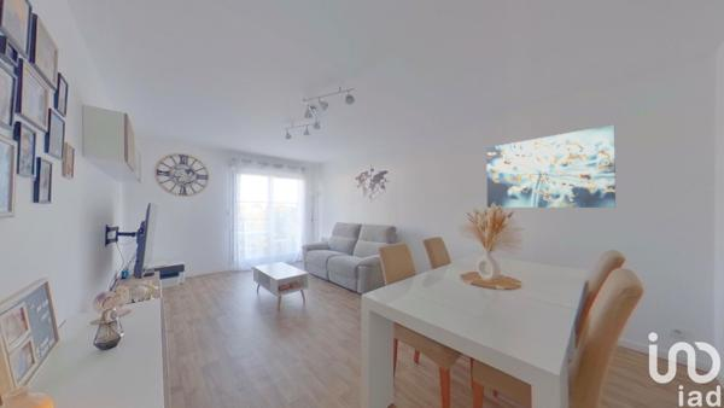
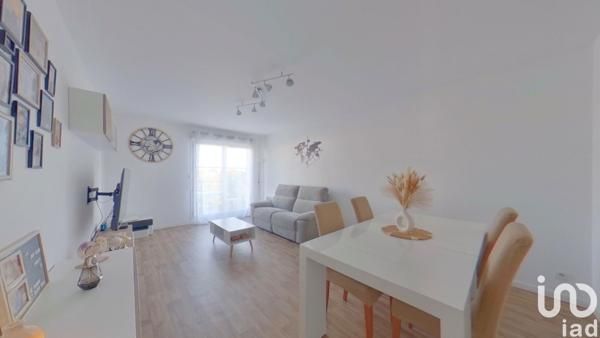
- wall art (541, 173)
